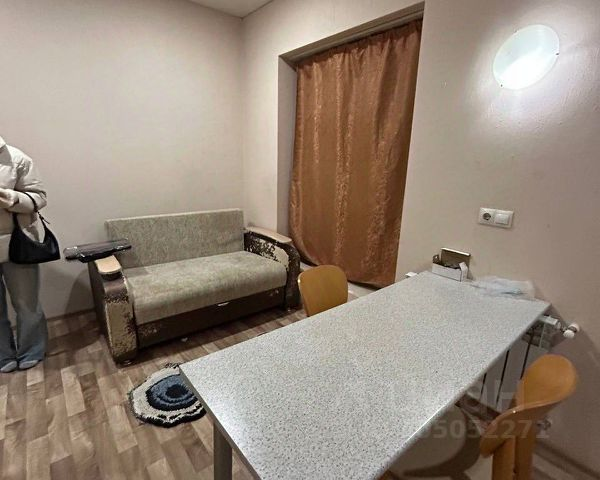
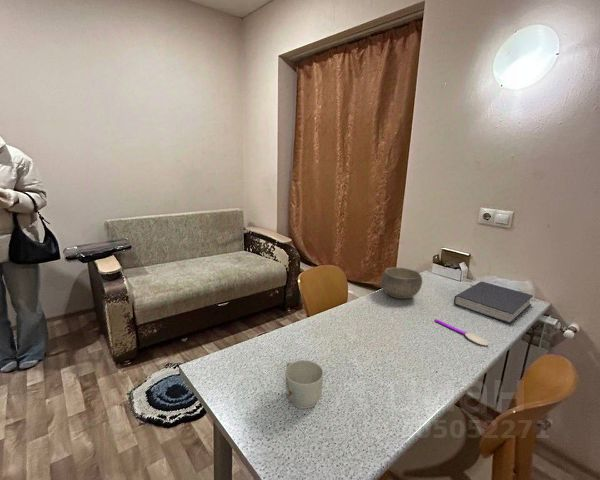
+ bowl (400, 284)
+ mug (300, 382)
+ book (493, 299)
+ spoon (459, 330)
